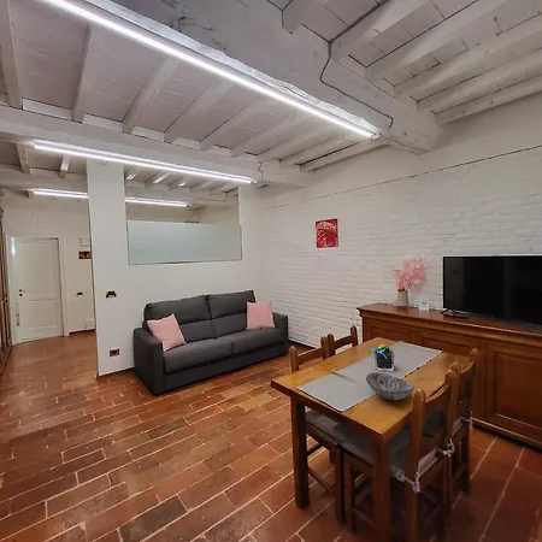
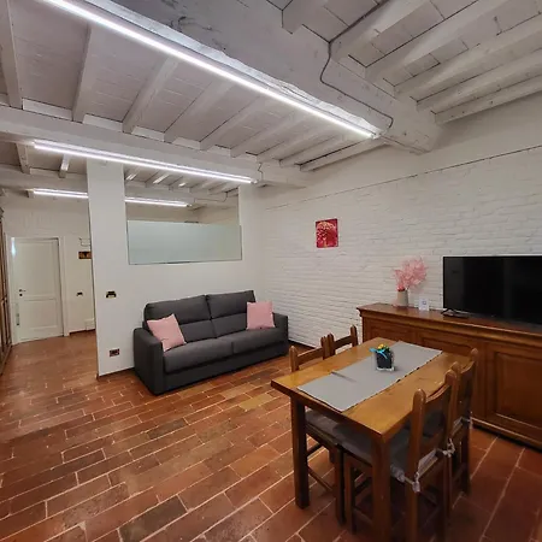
- decorative bowl (389, 388)
